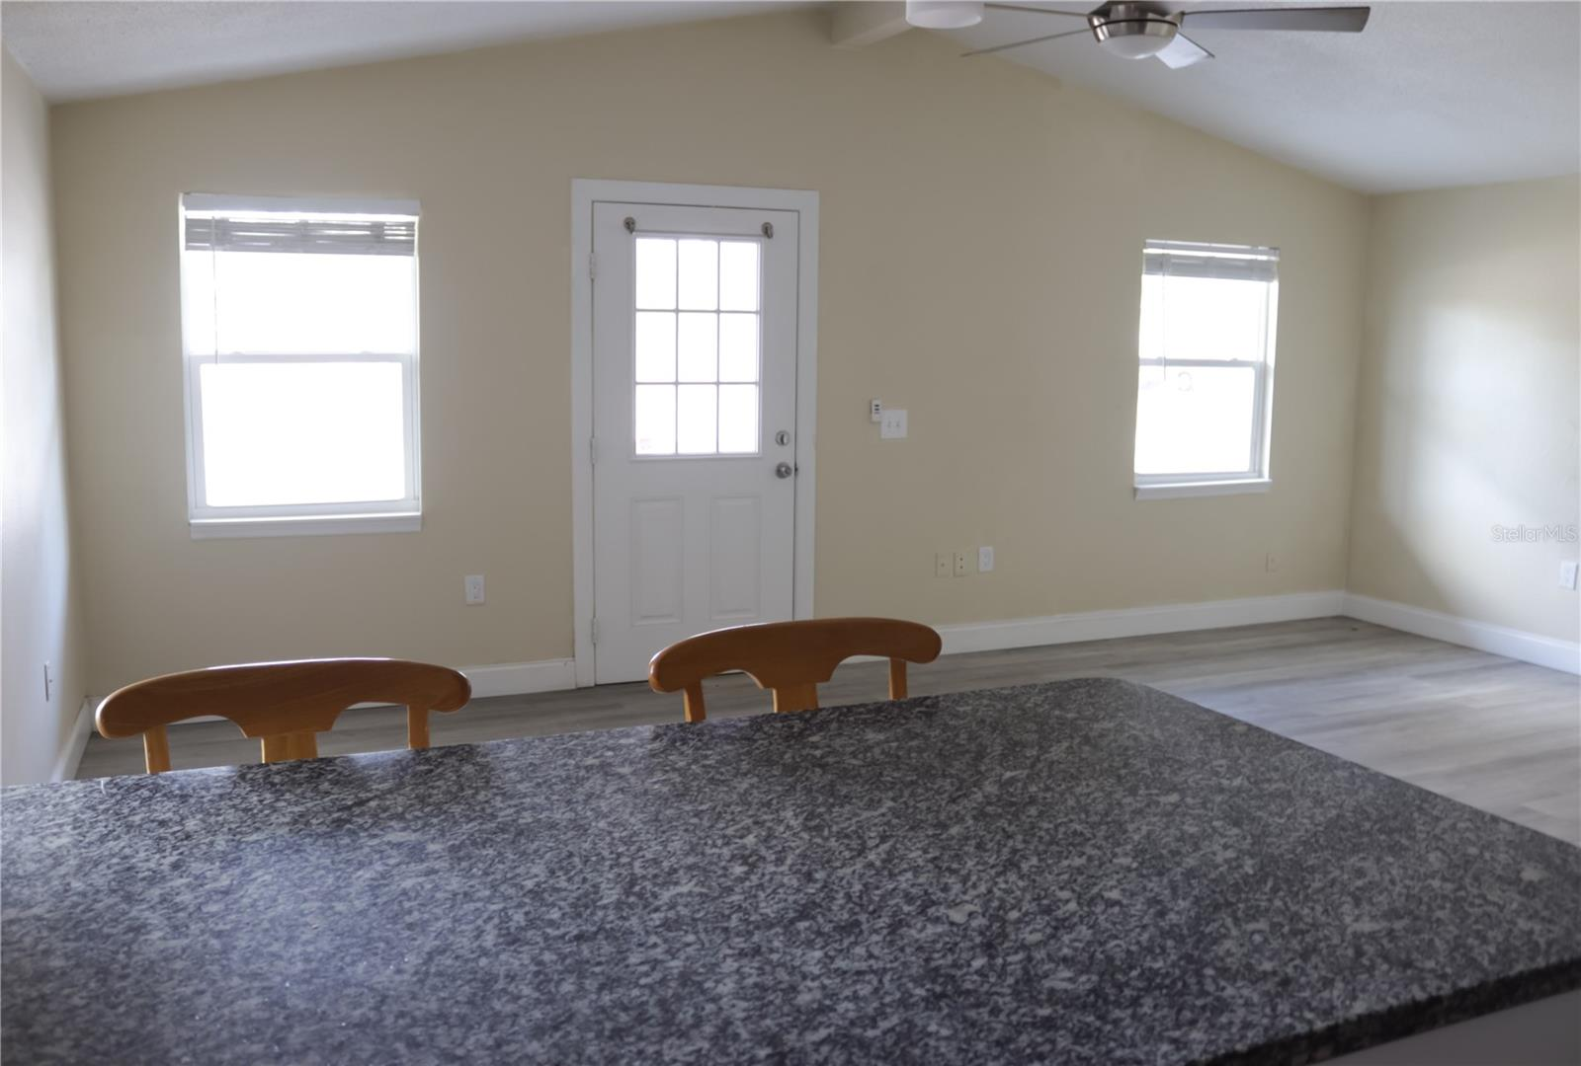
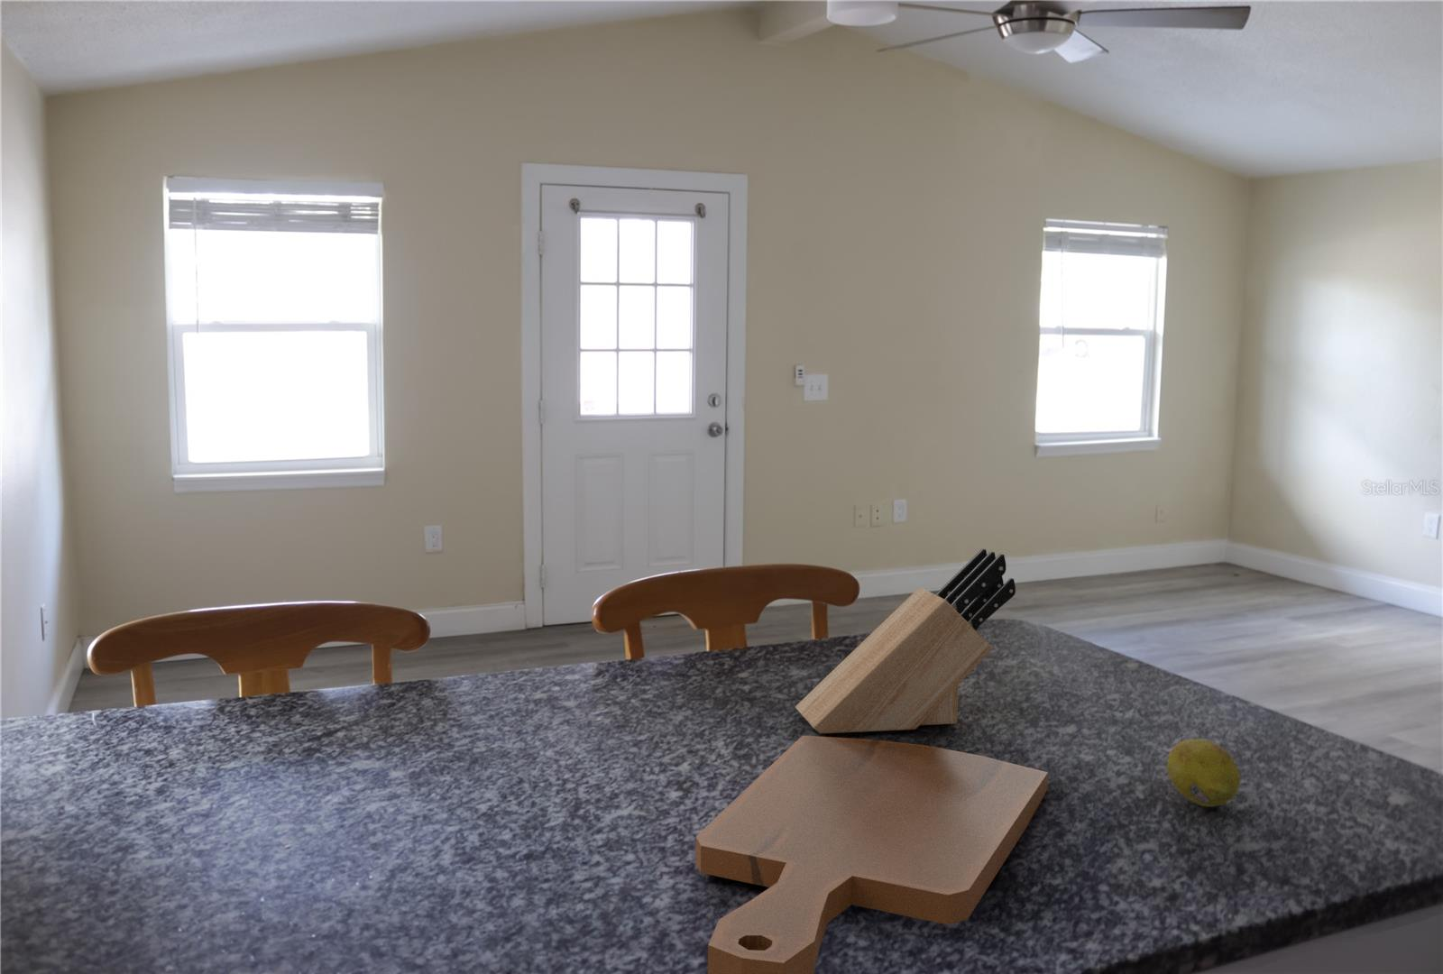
+ cutting board (867, 824)
+ fruit (1204, 773)
+ knife block (908, 636)
